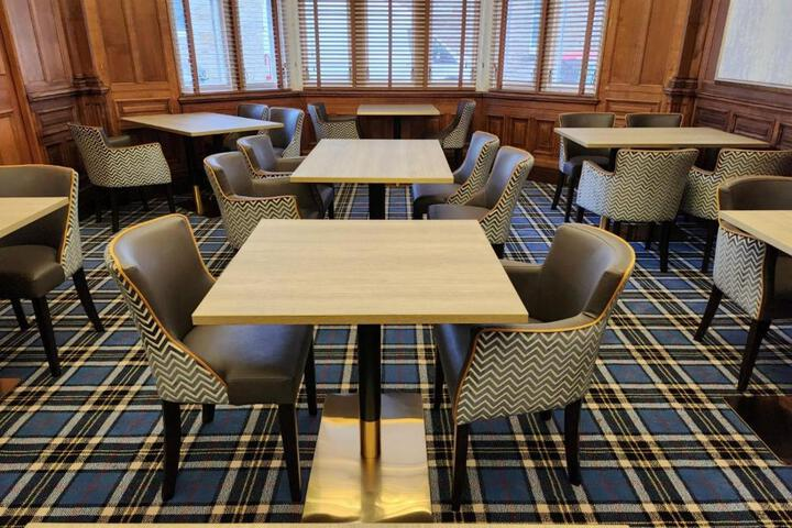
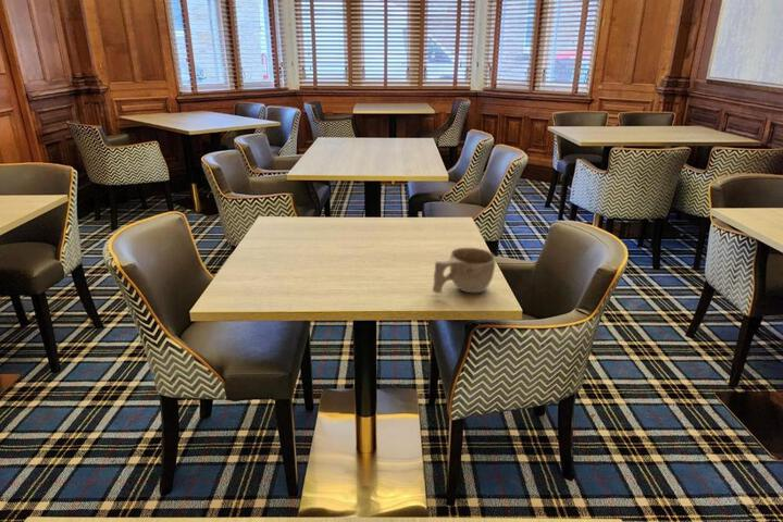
+ cup (462, 273)
